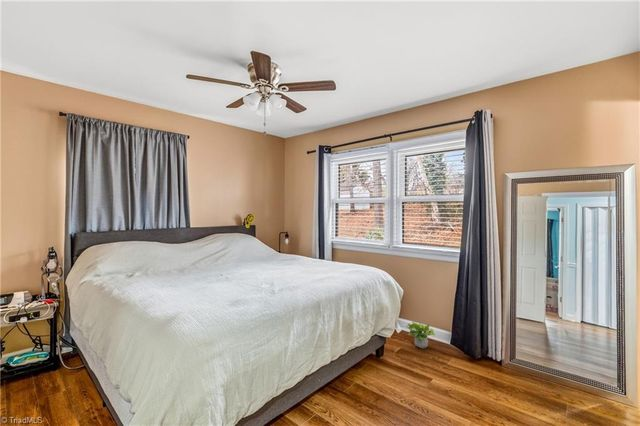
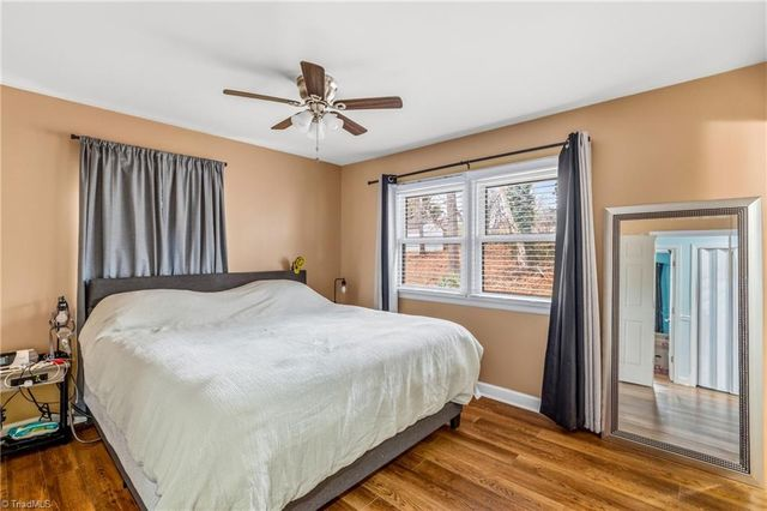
- potted plant (419, 334)
